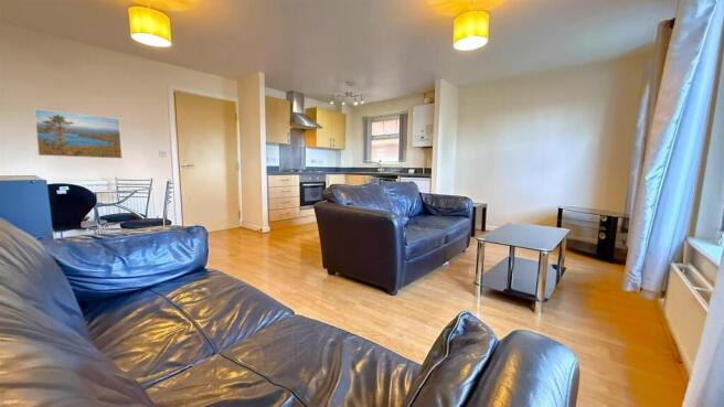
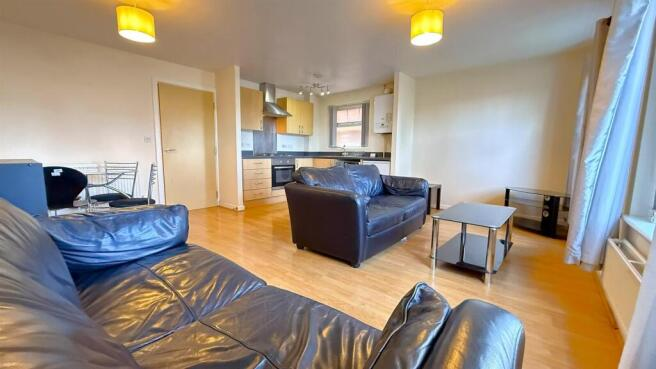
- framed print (81, 136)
